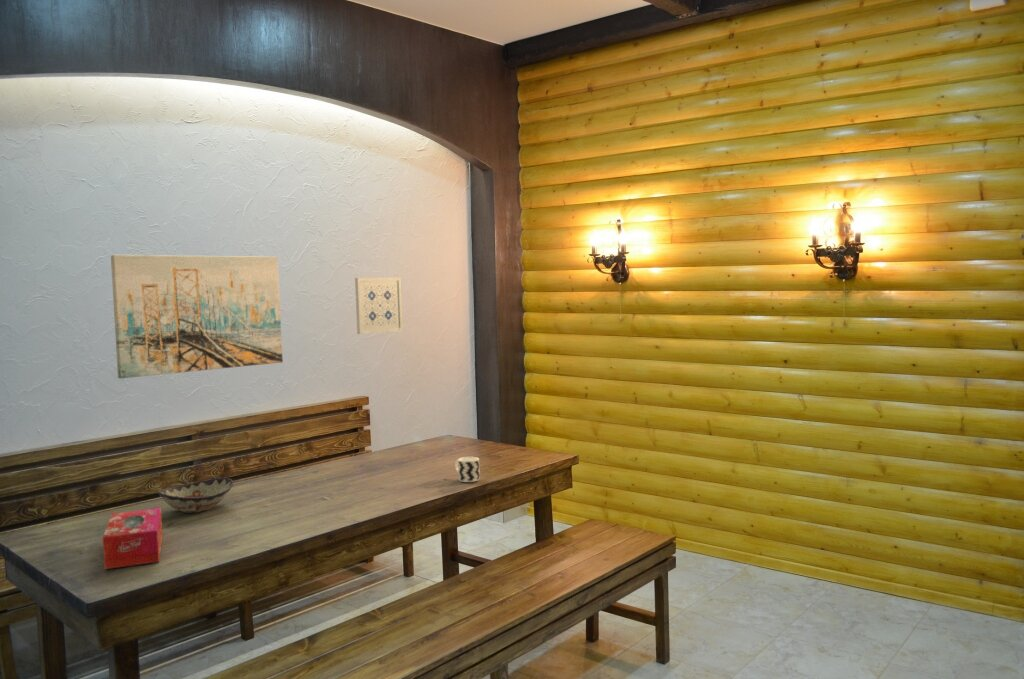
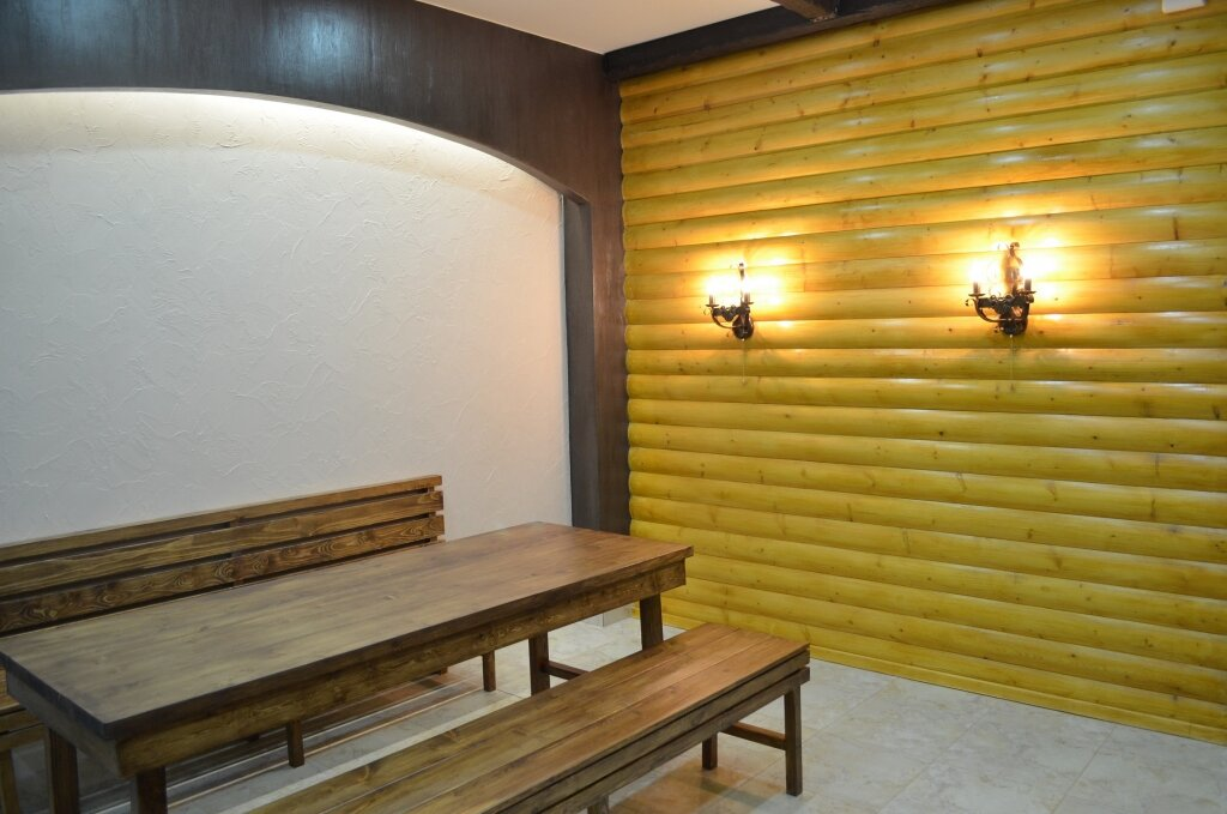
- tissue box (134, 536)
- cup (466, 468)
- wall art (379, 305)
- decorative bowl (196, 497)
- wall art (203, 313)
